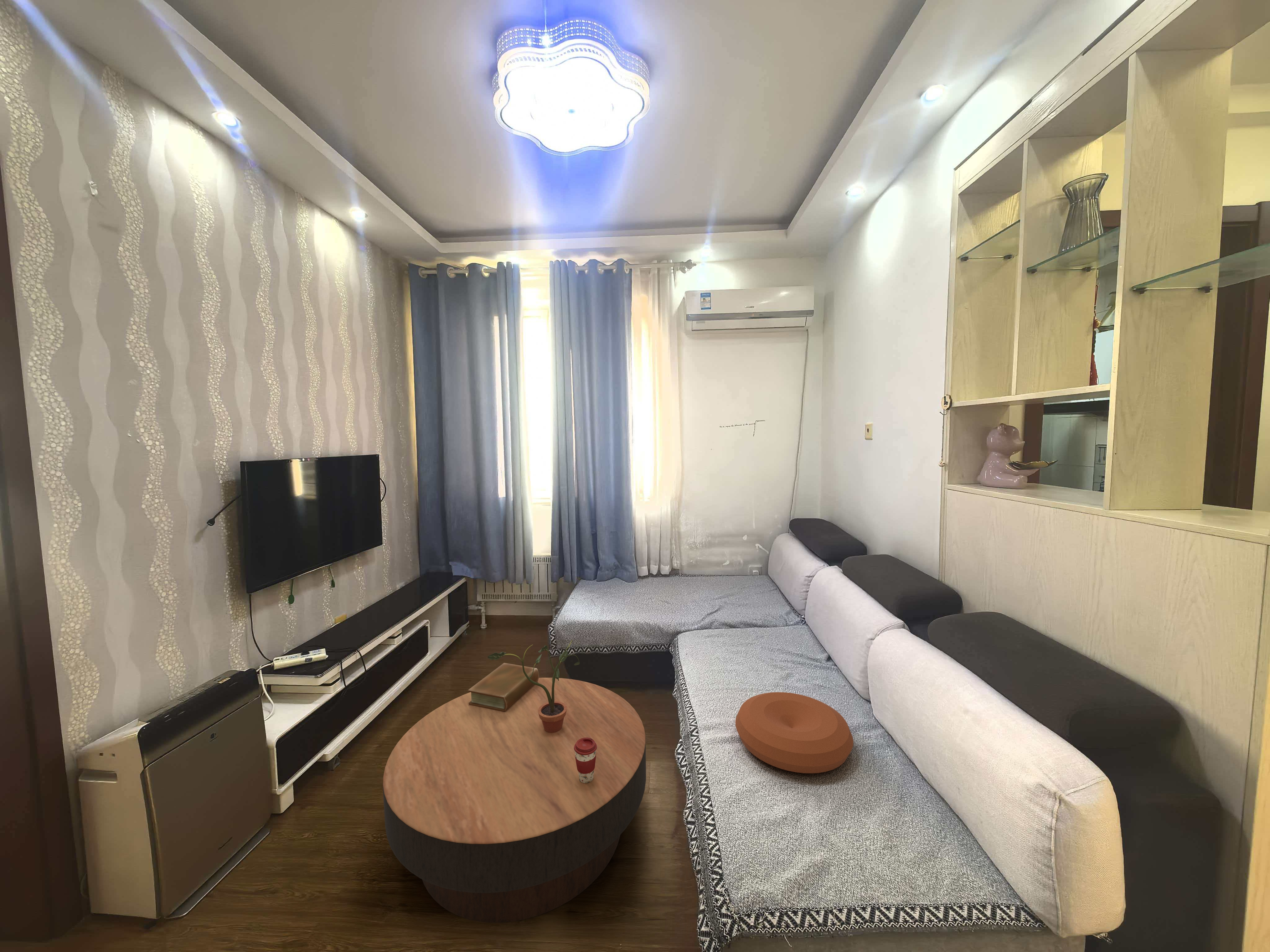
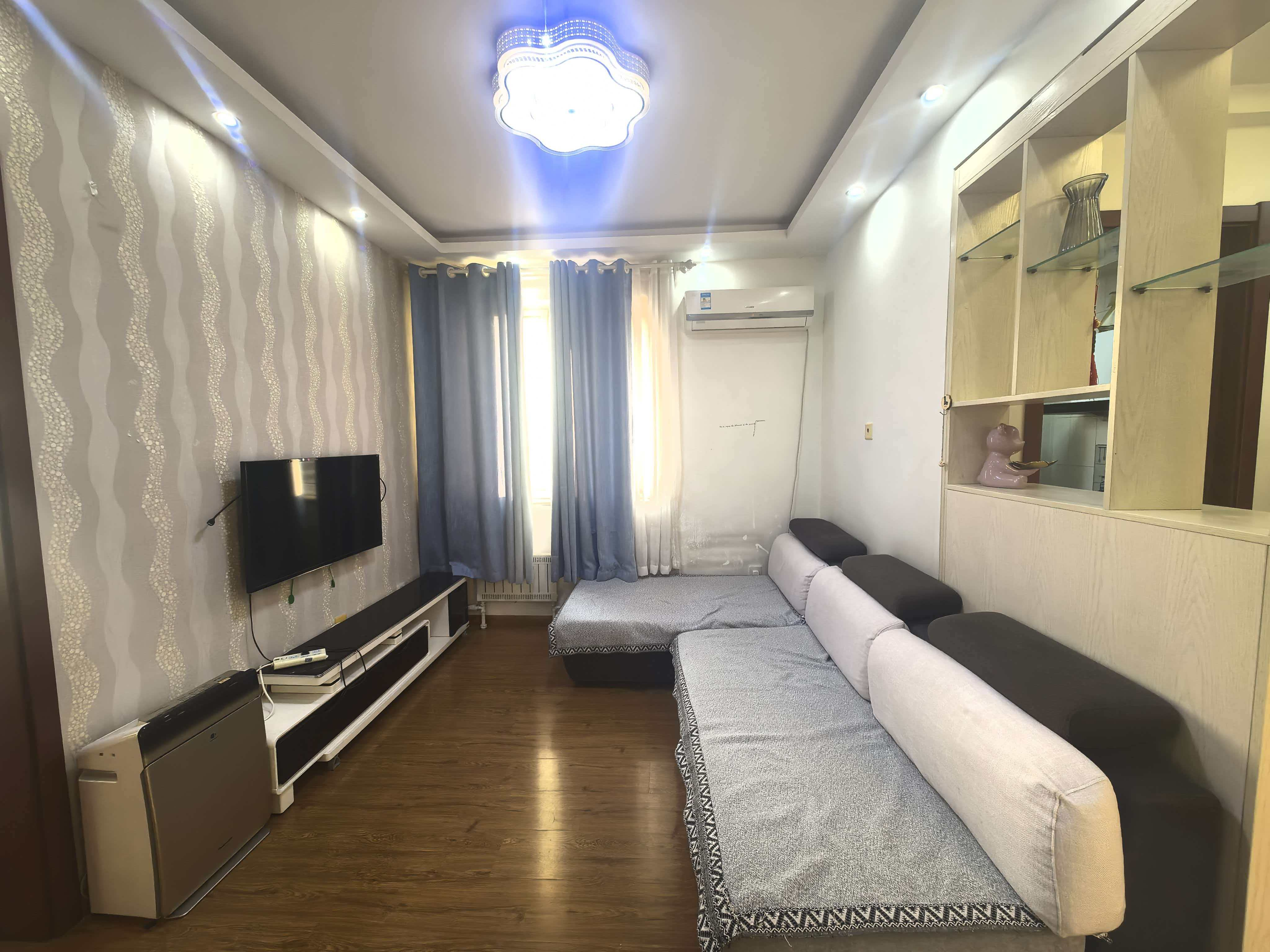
- coffee table (523, 782)
- coffee cup (586, 760)
- book (505, 685)
- potted plant (542, 685)
- cushion (792, 728)
